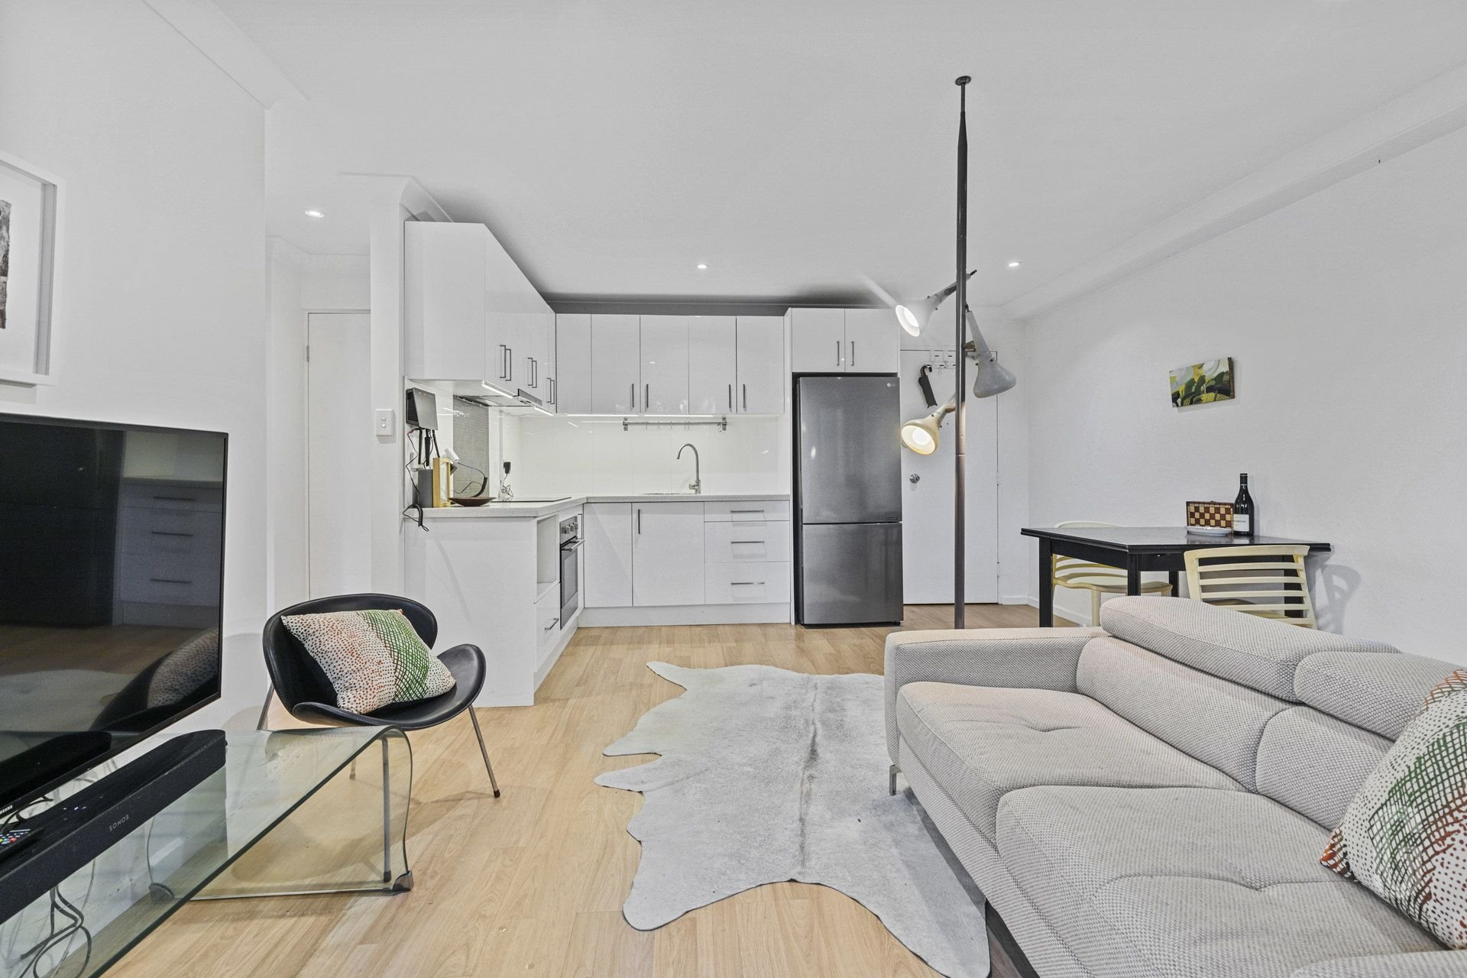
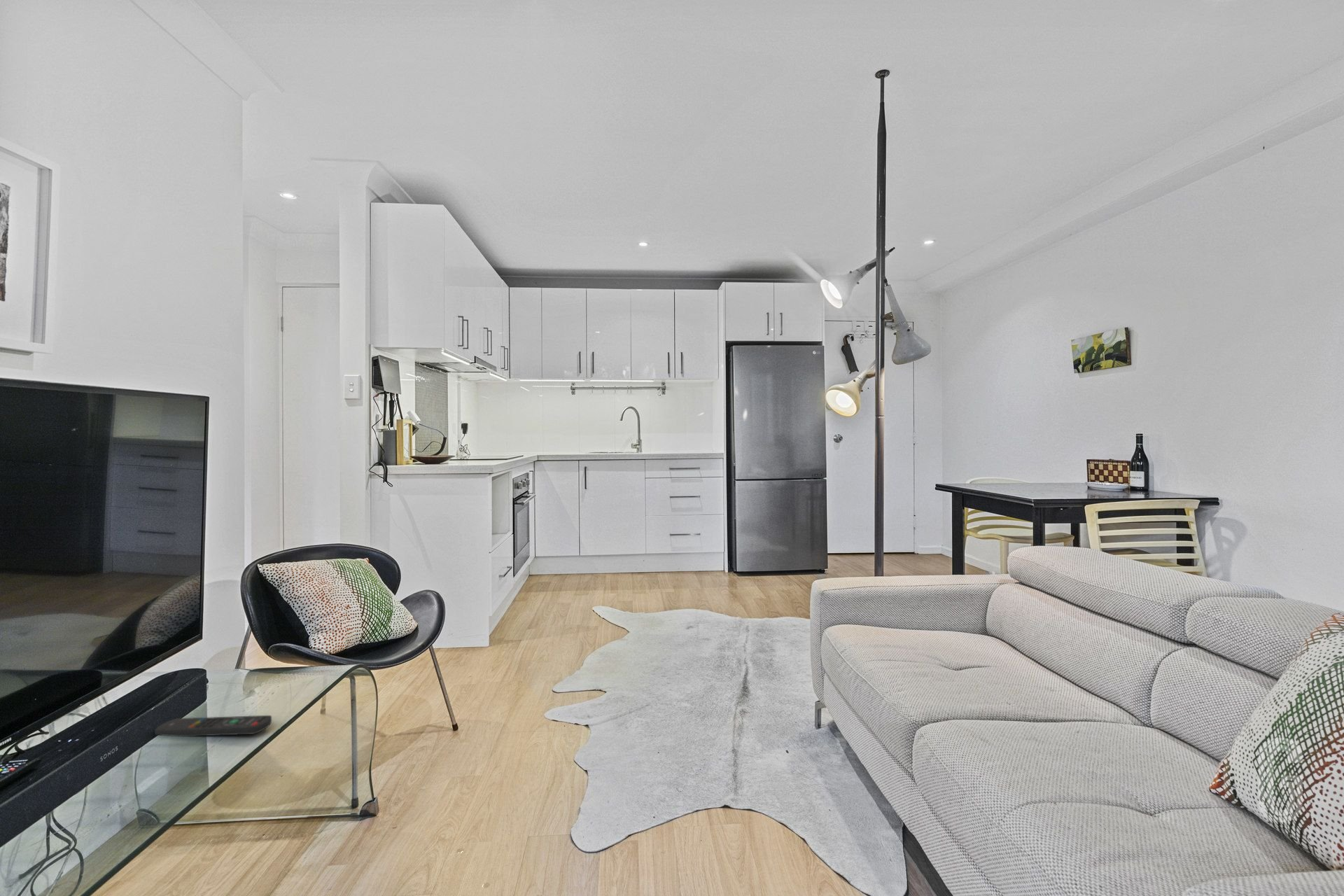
+ remote control (214, 725)
